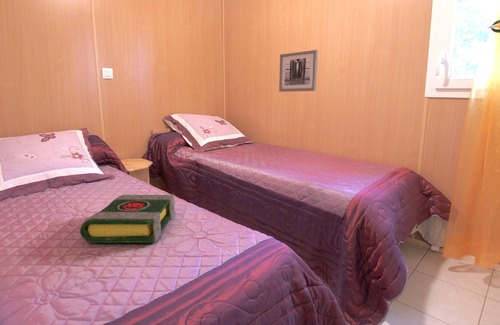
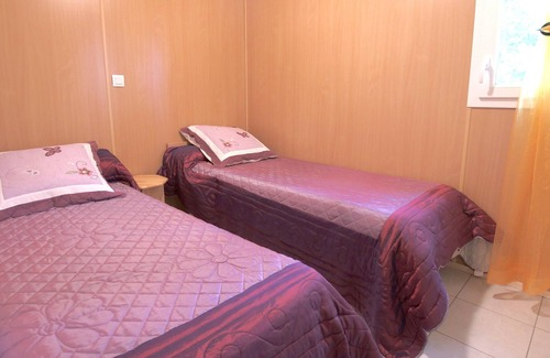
- wall art (297, 72)
- book (133, 215)
